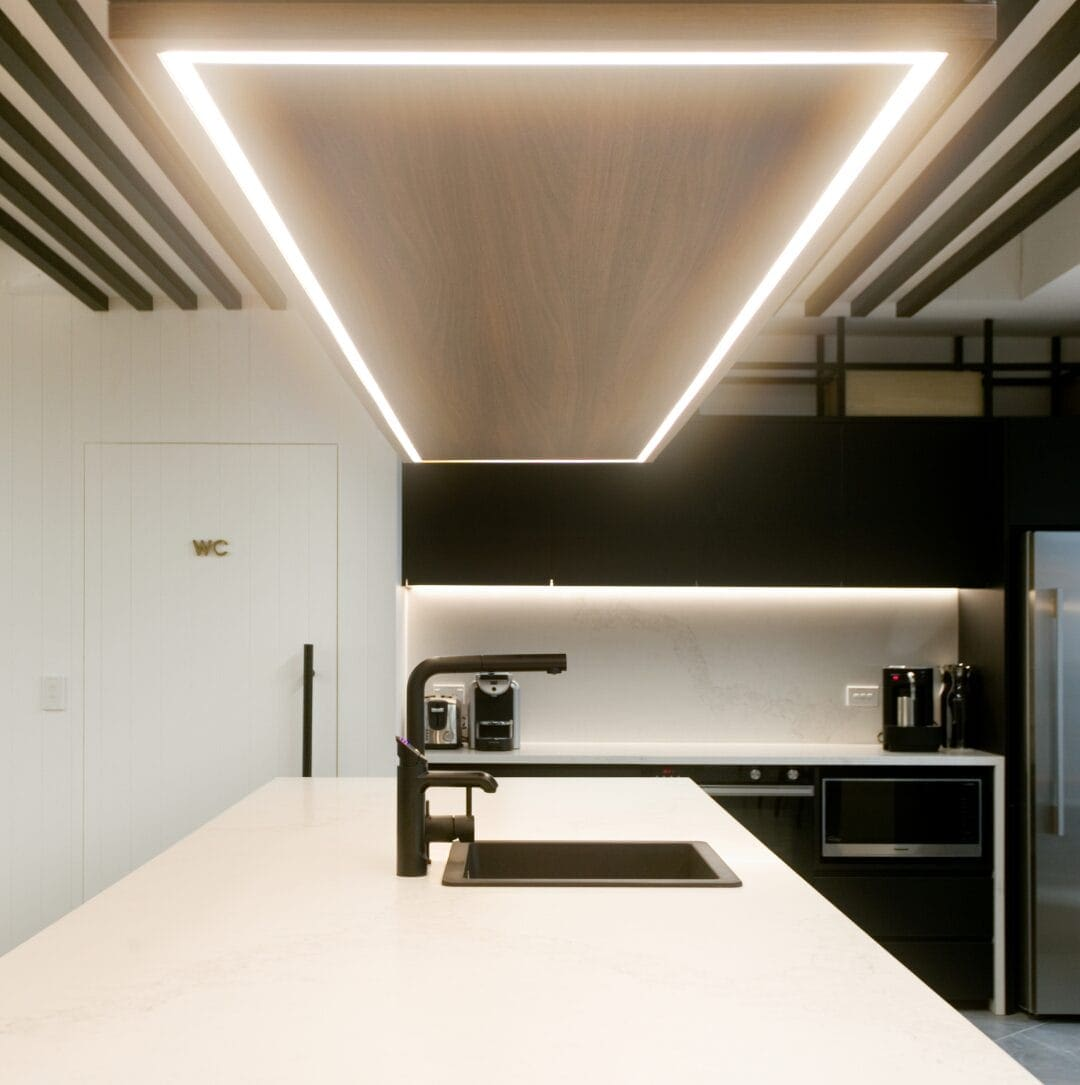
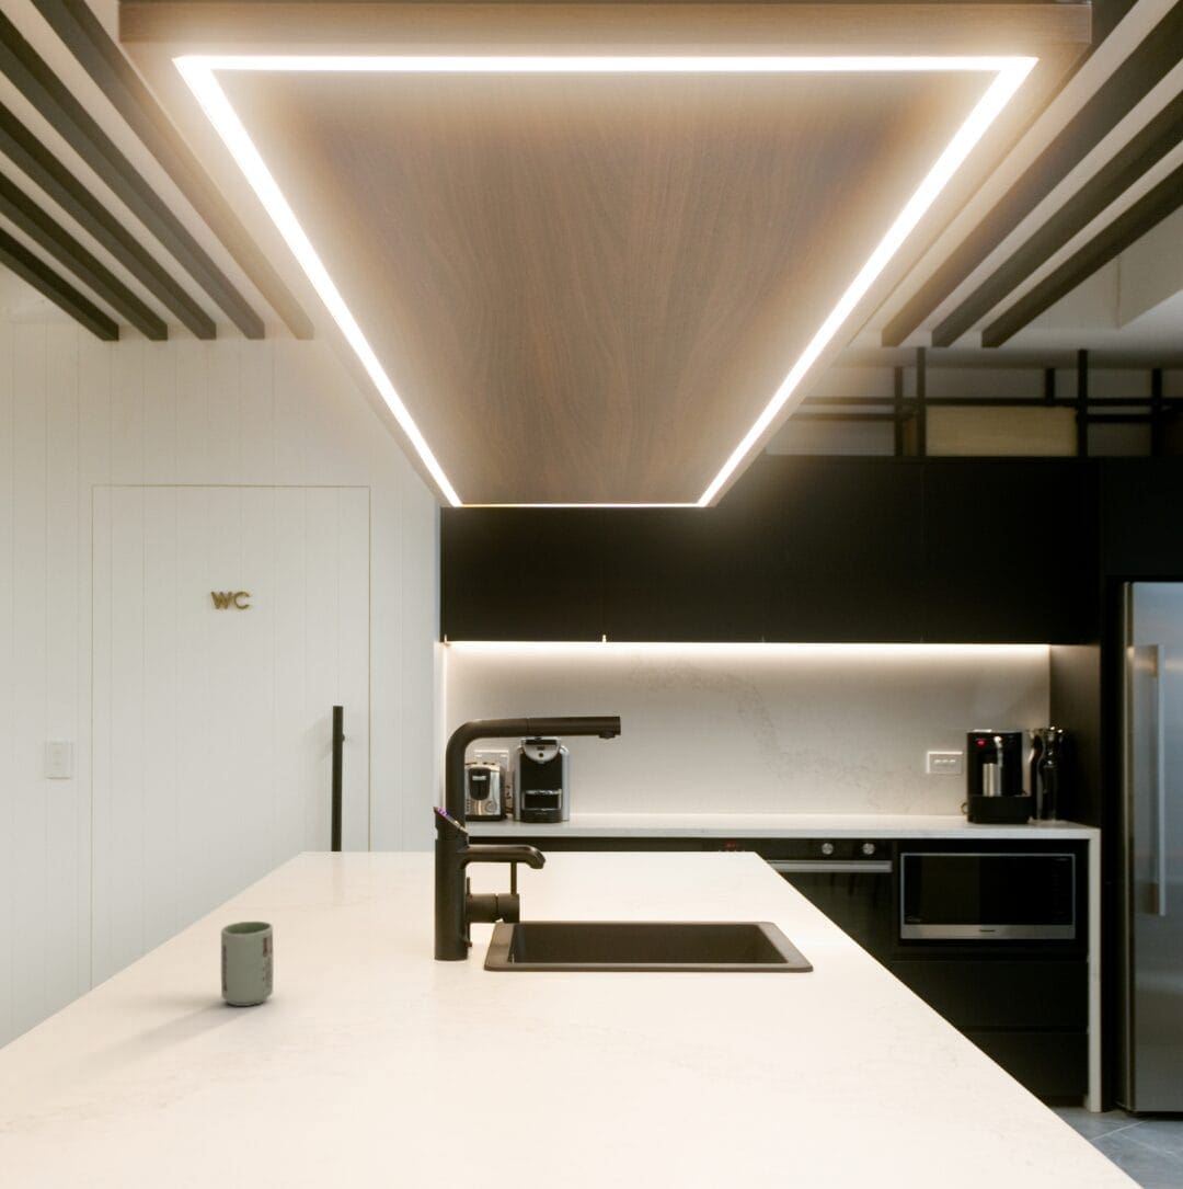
+ cup (246, 963)
